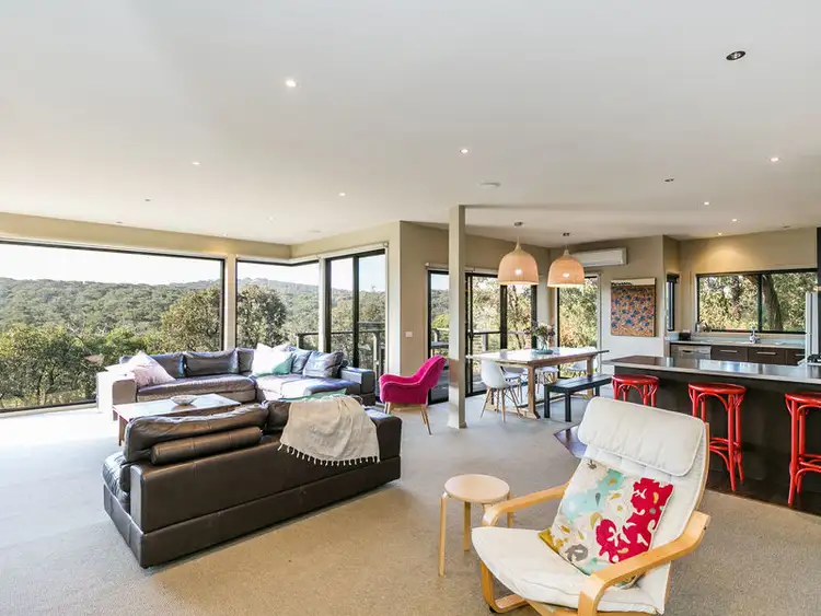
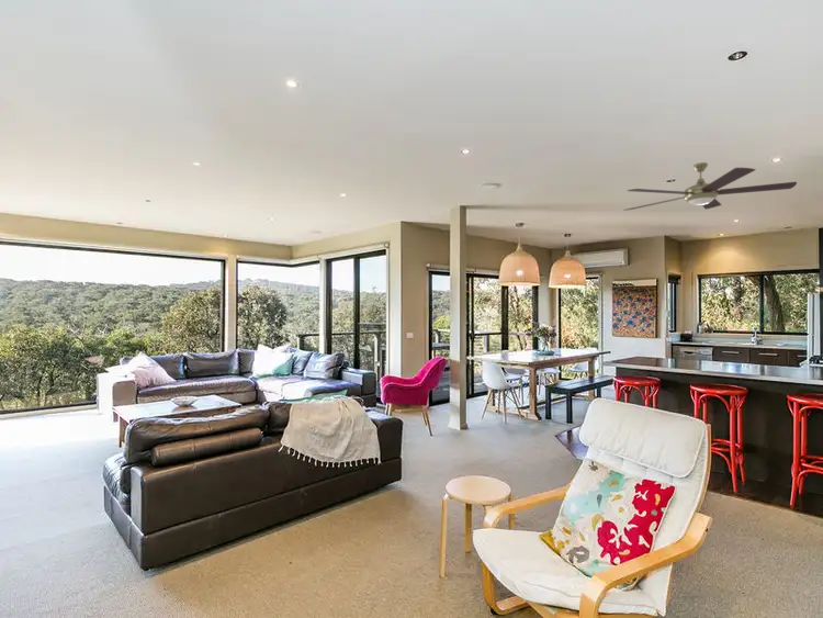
+ electric fan (700, 184)
